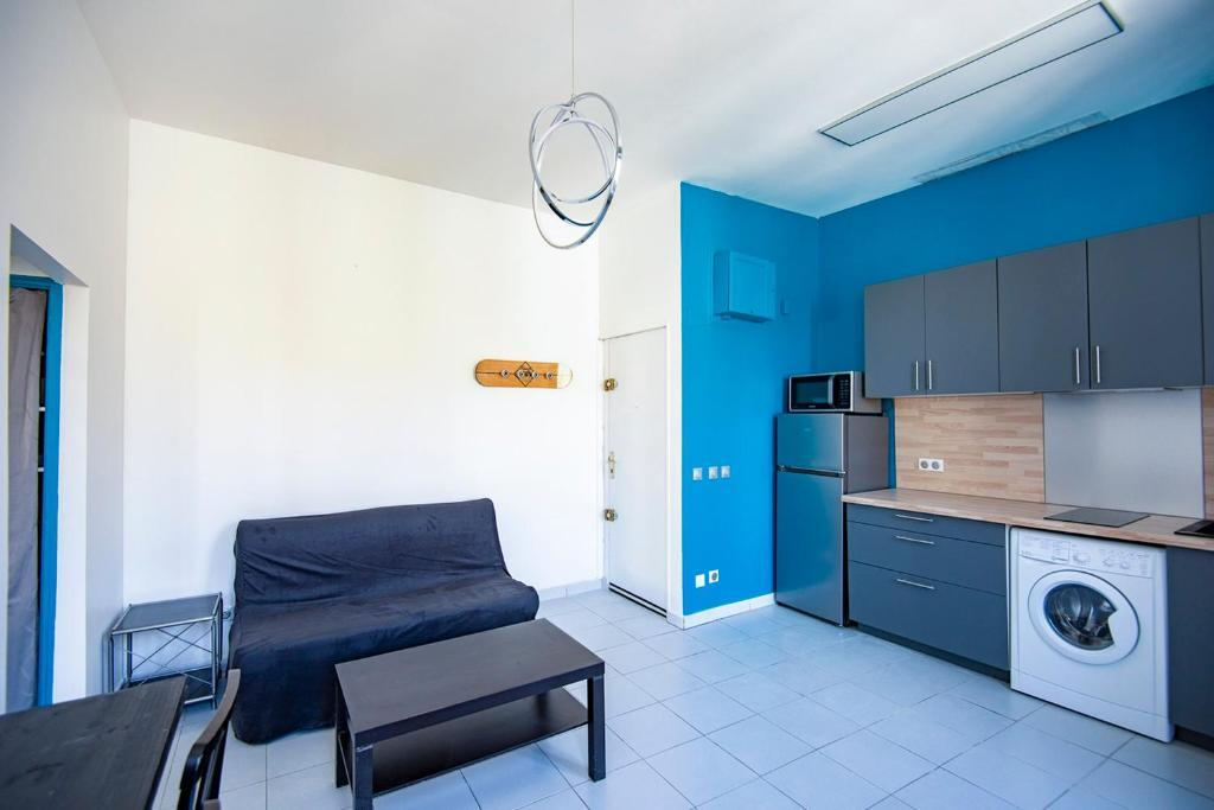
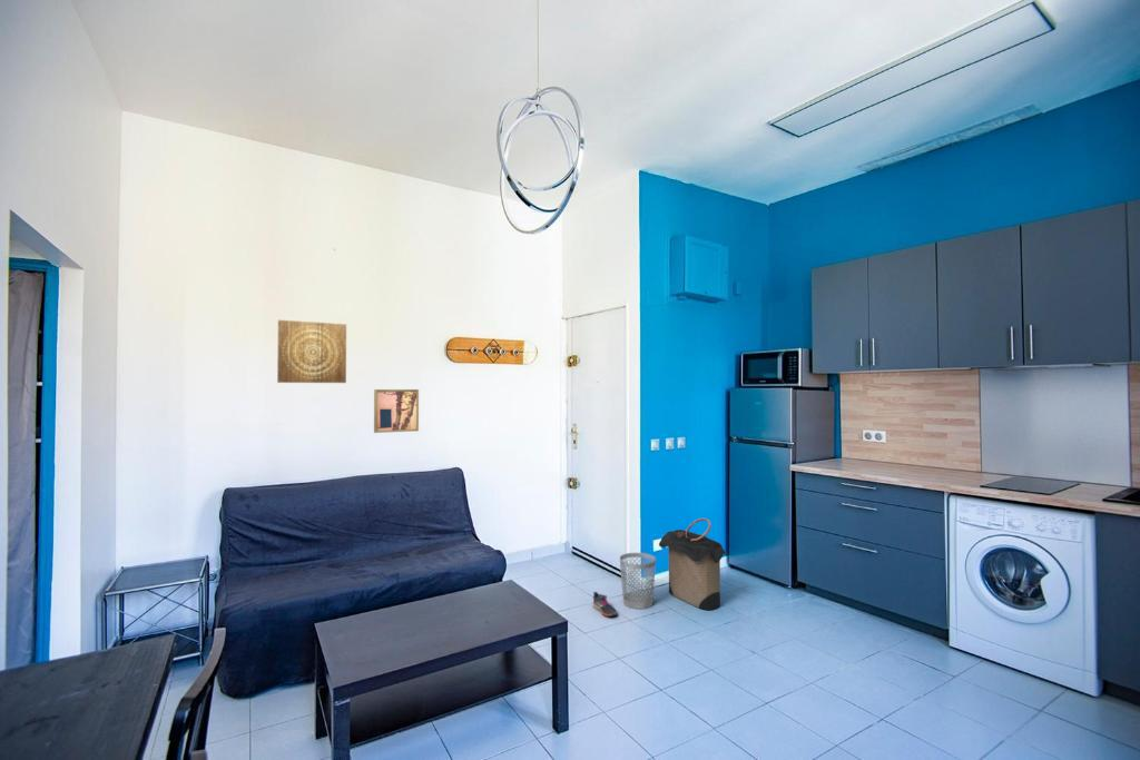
+ wastebasket (637, 580)
+ shoe (603, 603)
+ wall art (396, 411)
+ laundry hamper (690, 557)
+ wall art (313, 352)
